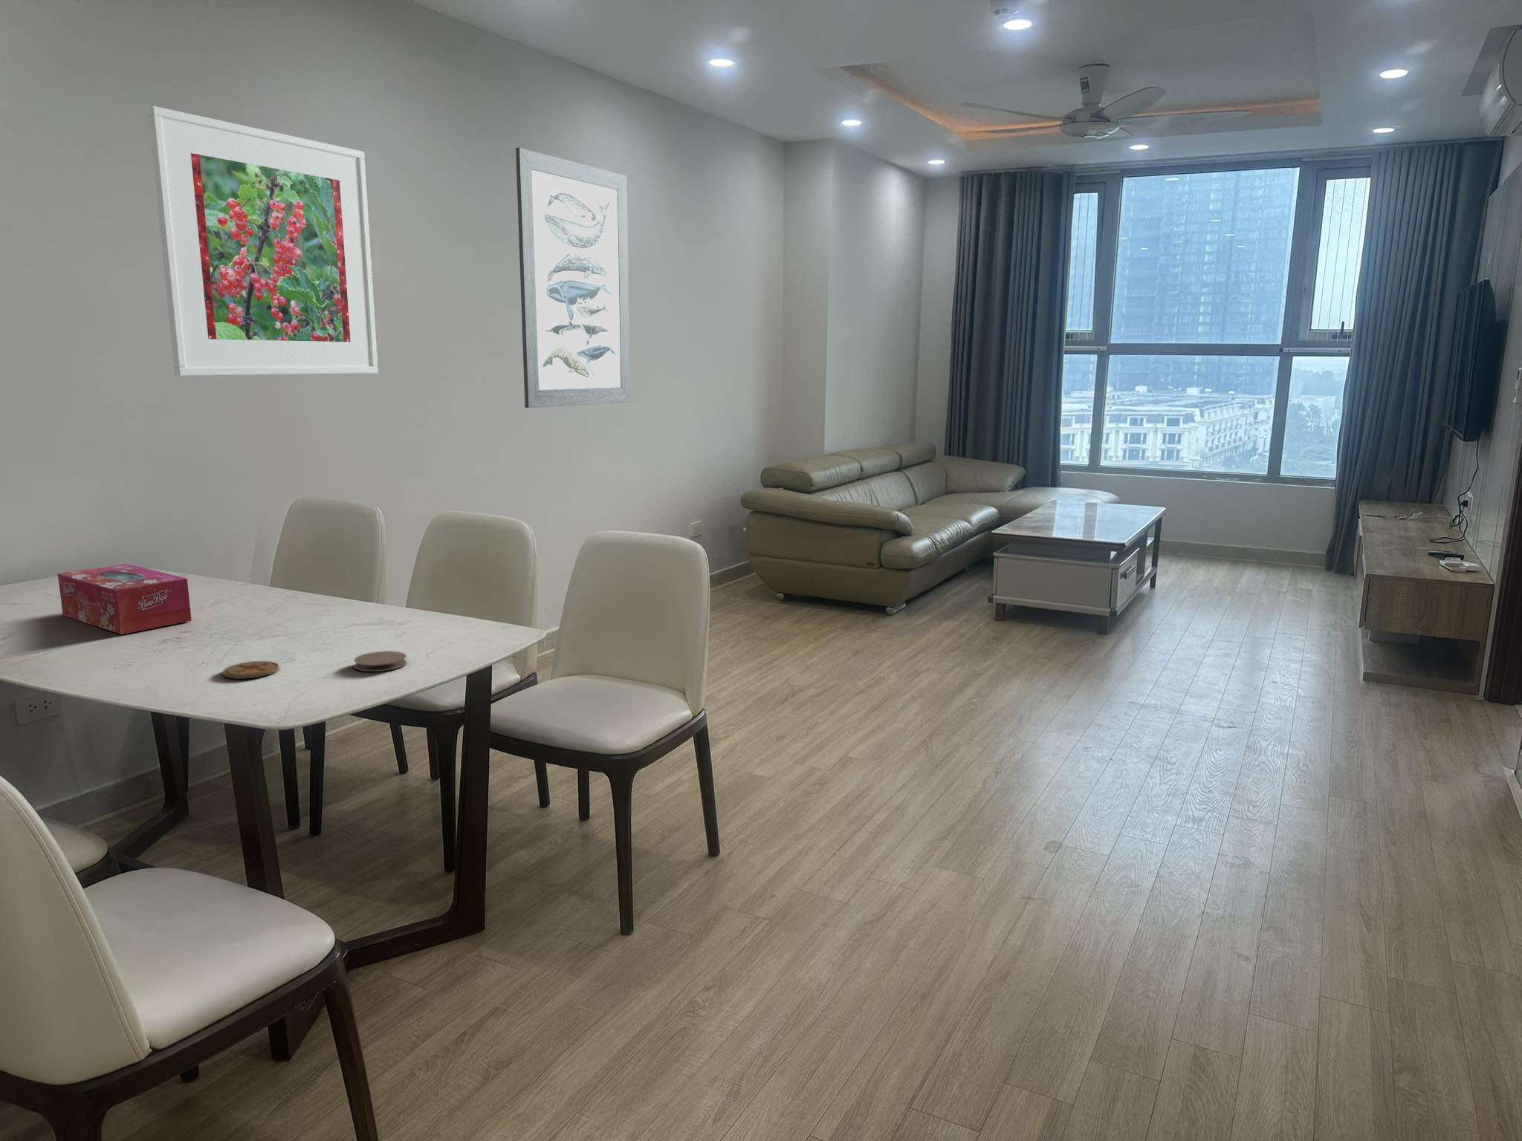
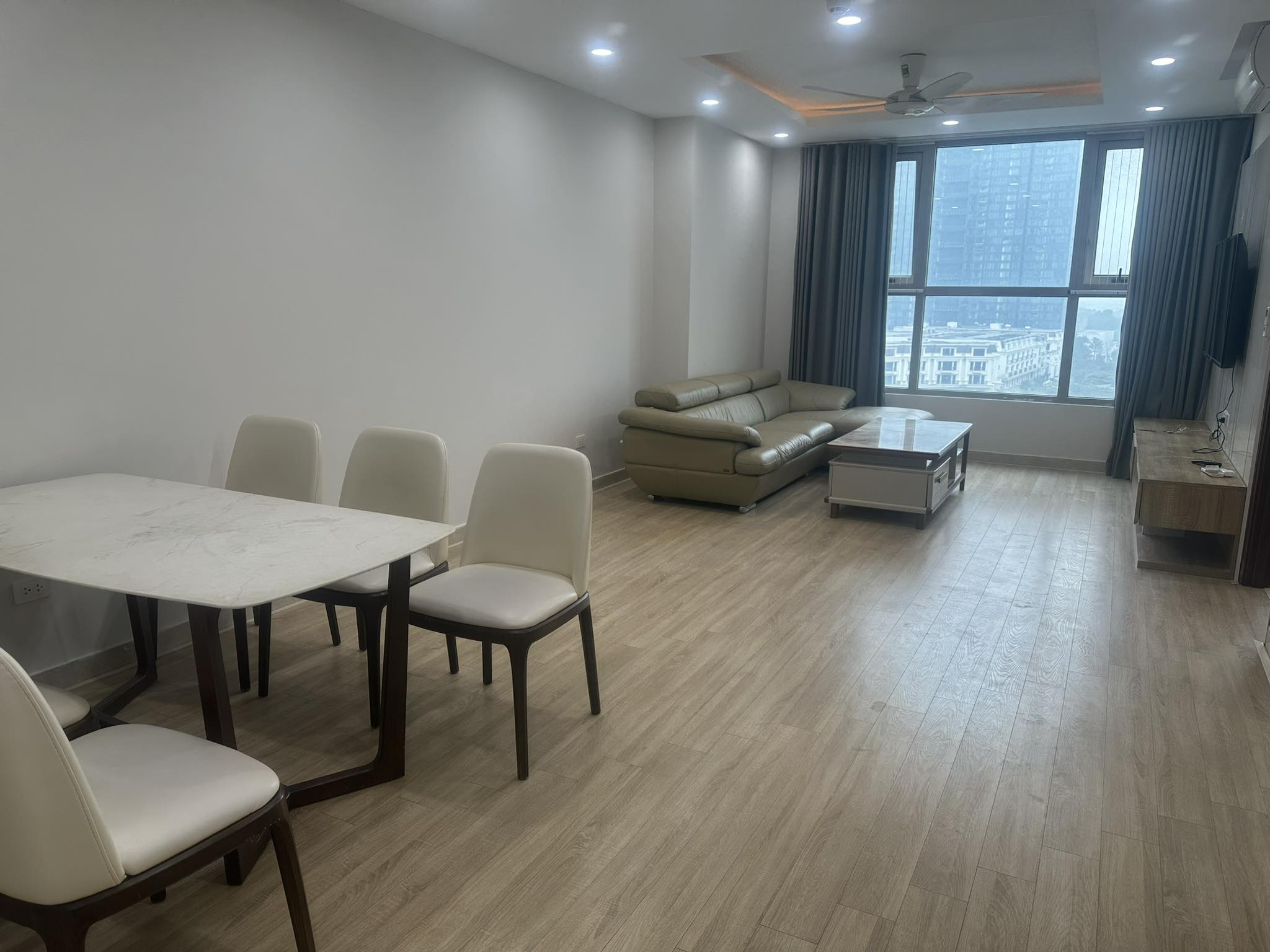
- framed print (276, 255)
- coaster (252, 669)
- wall art (578, 286)
- coaster (381, 662)
- tissue box (125, 597)
